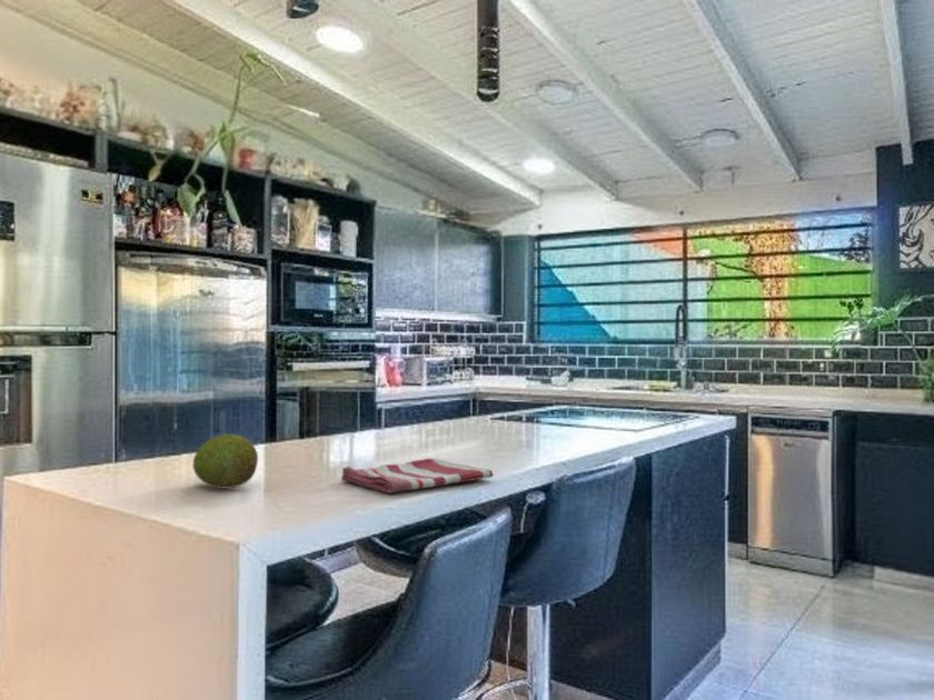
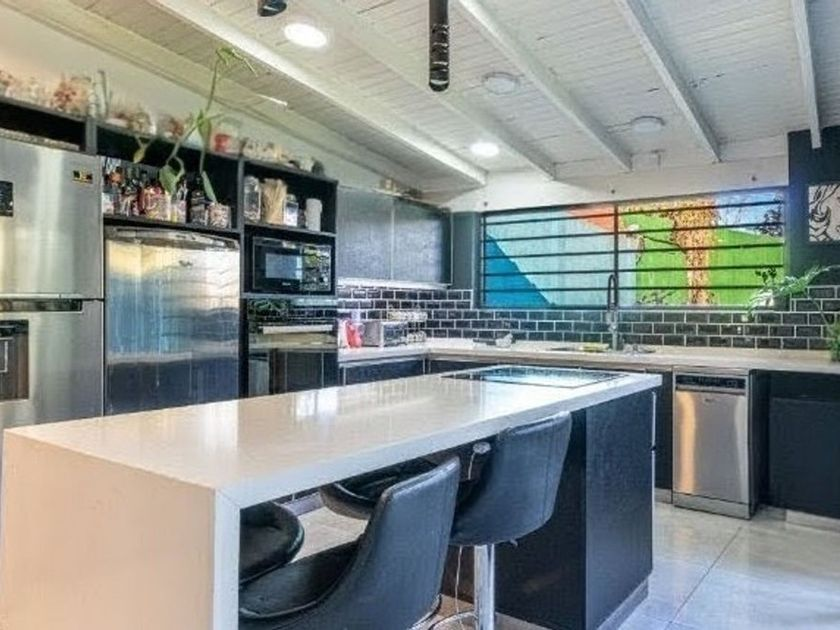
- dish towel (417, 473)
- fruit (221, 460)
